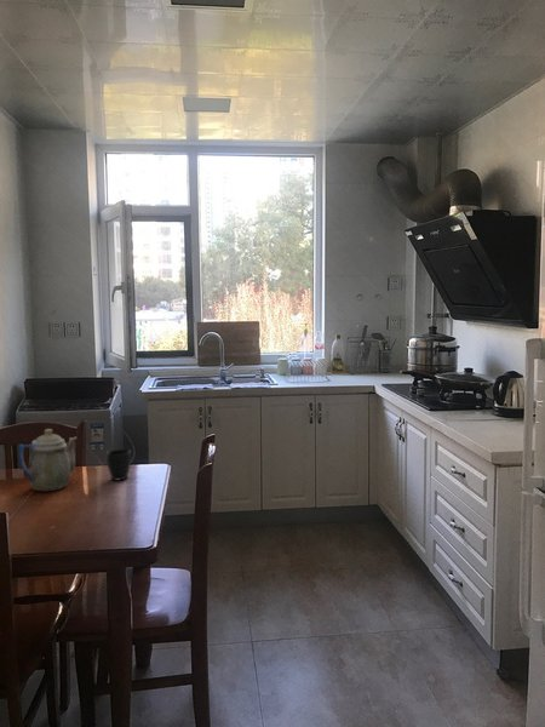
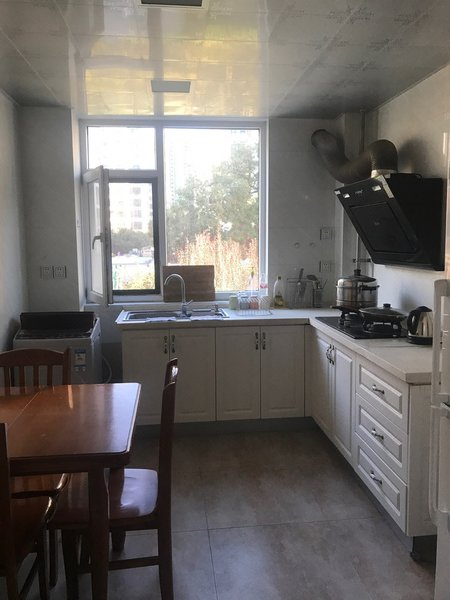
- teapot (48, 458)
- mug (119, 463)
